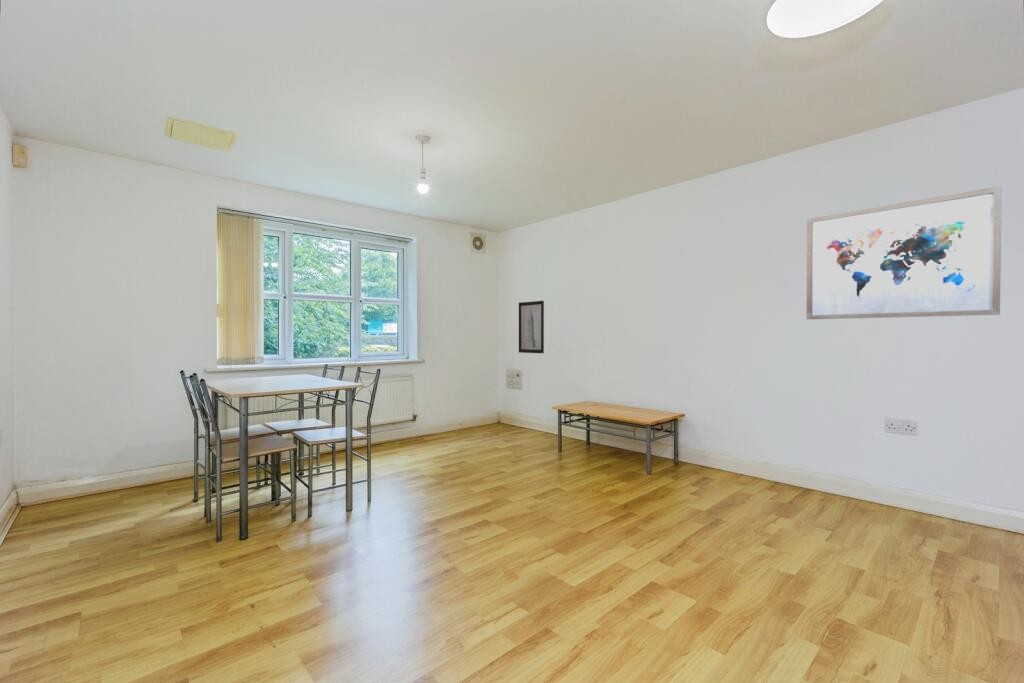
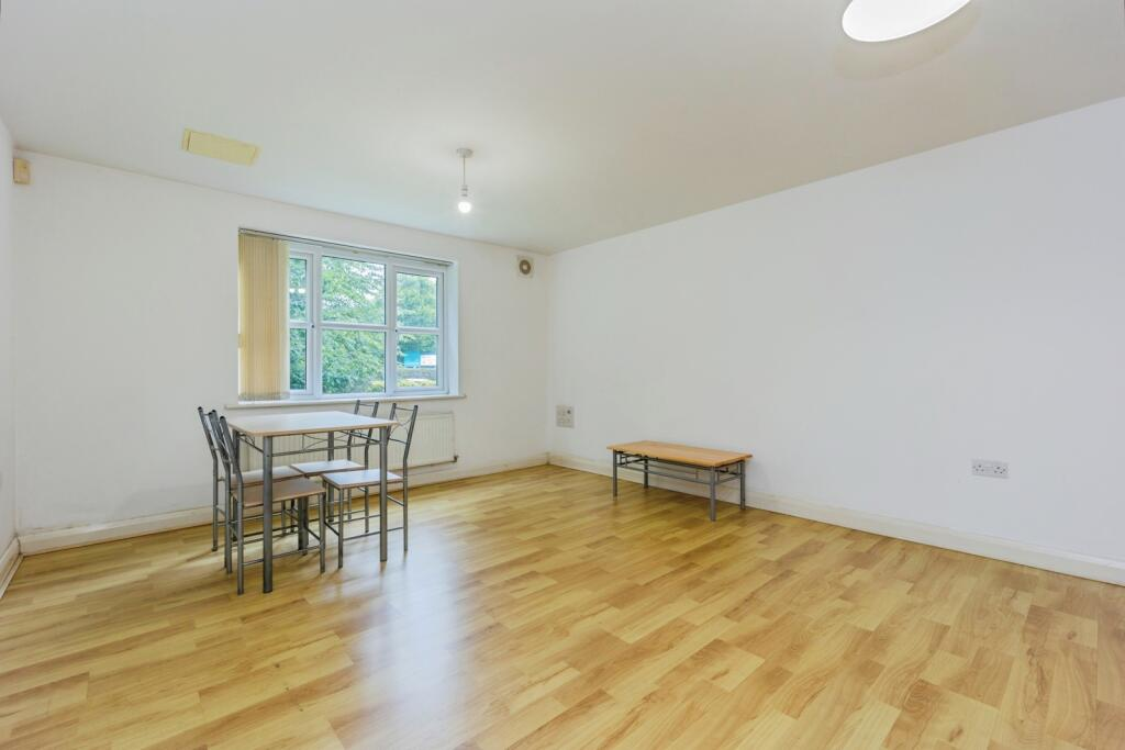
- wall art (892, 261)
- wall art (530, 327)
